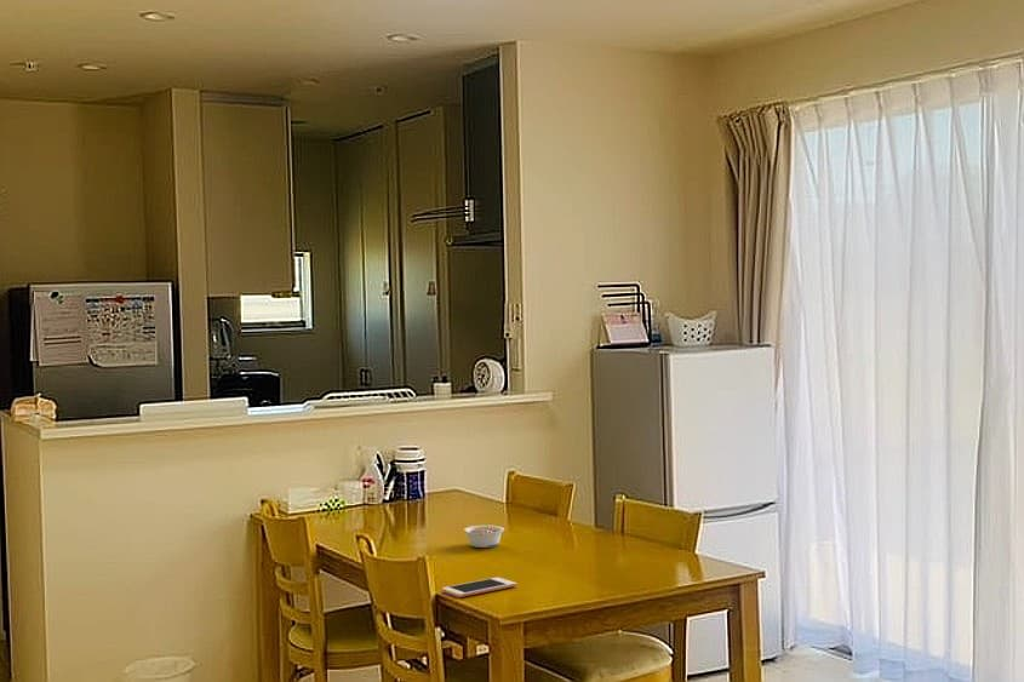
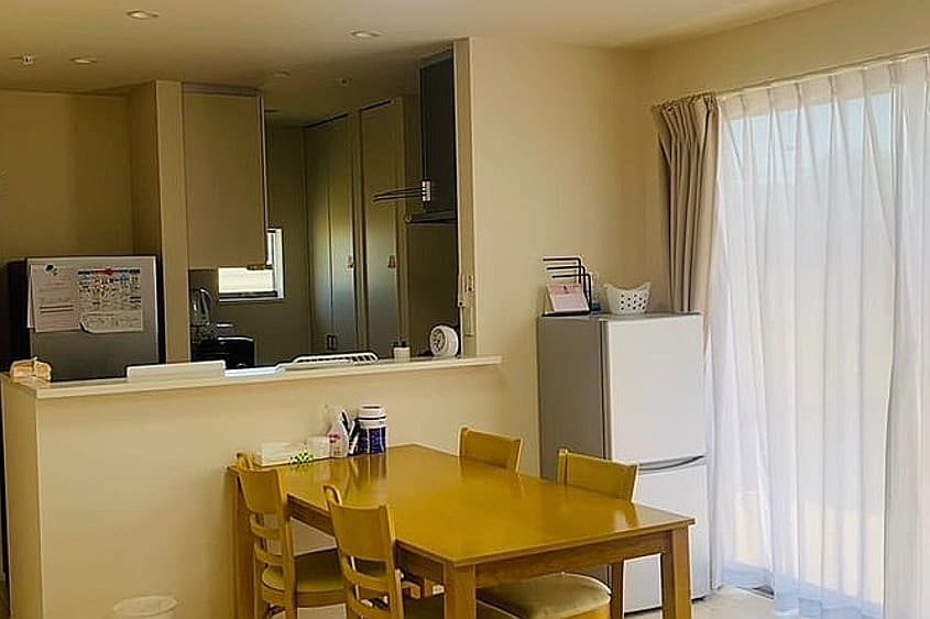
- legume (485, 535)
- cell phone (479, 586)
